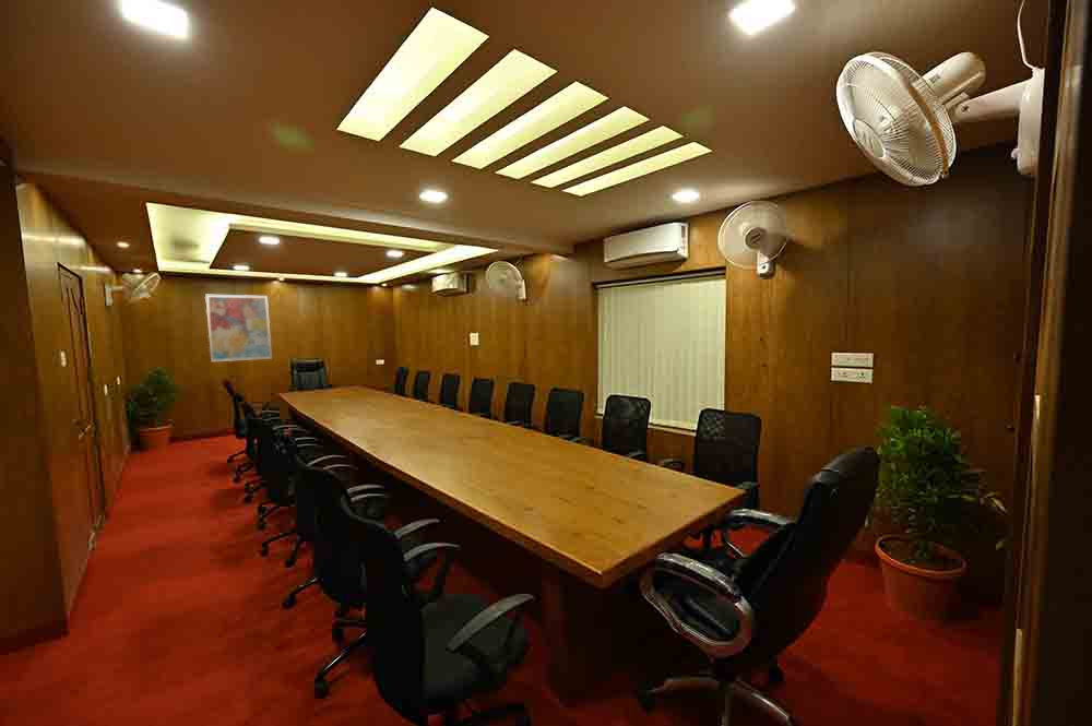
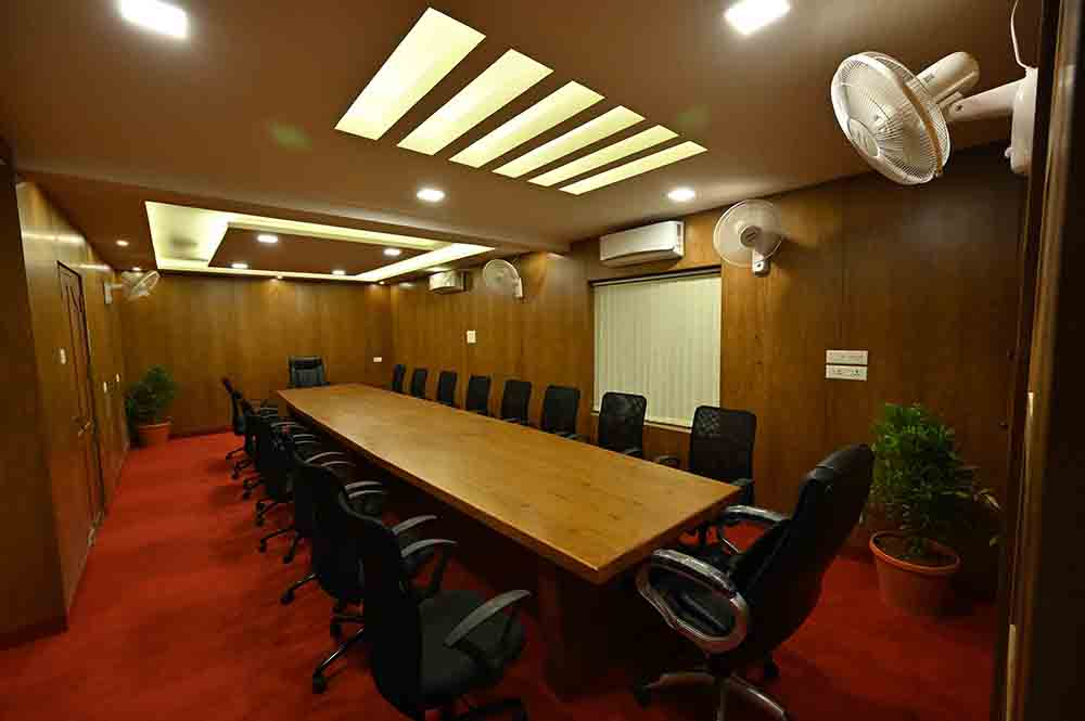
- wall art (239, 328)
